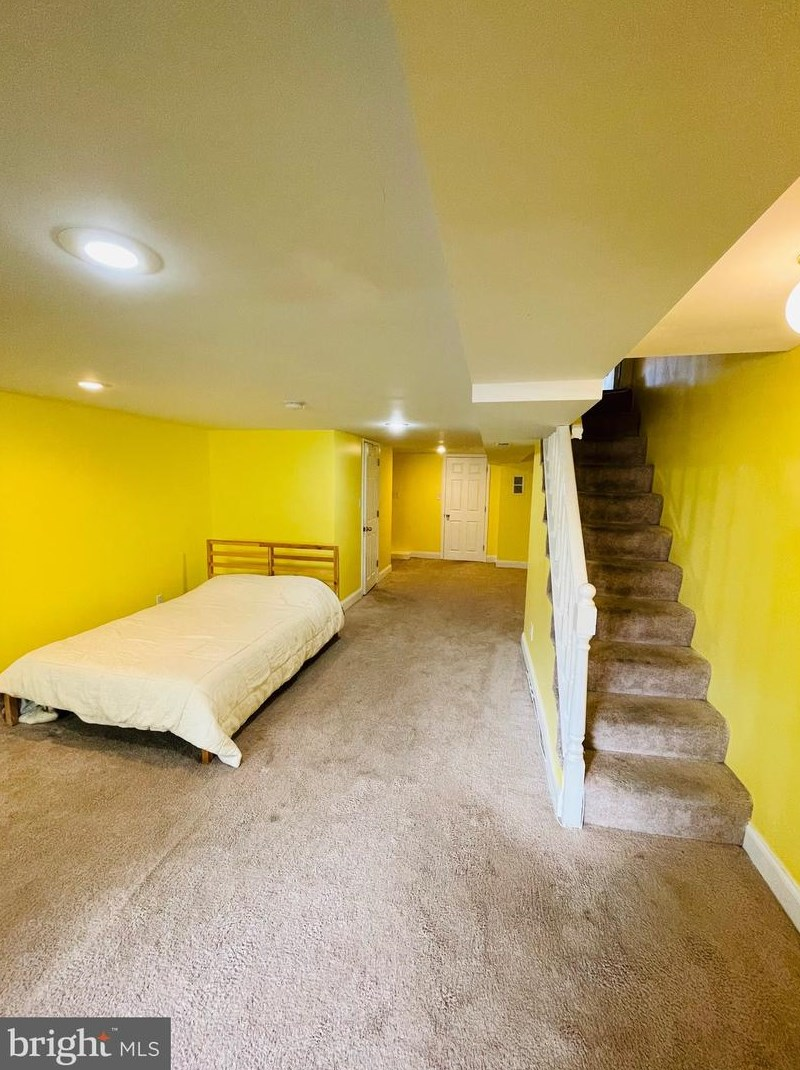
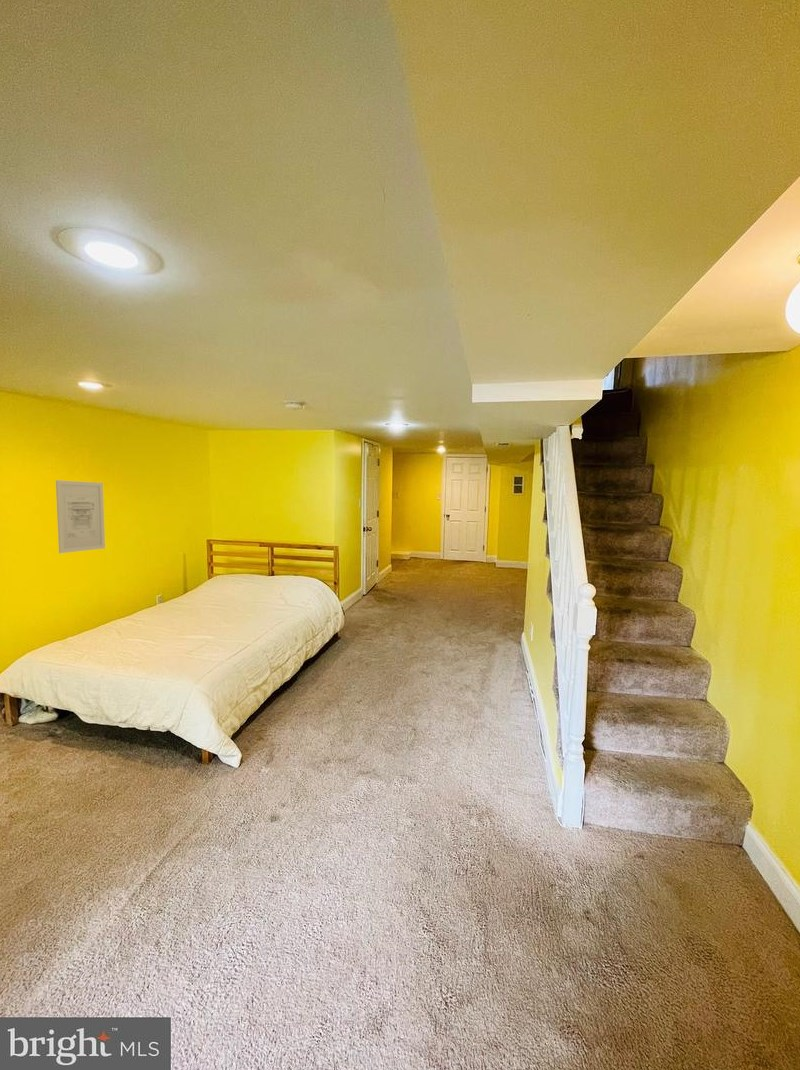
+ wall art (81, 516)
